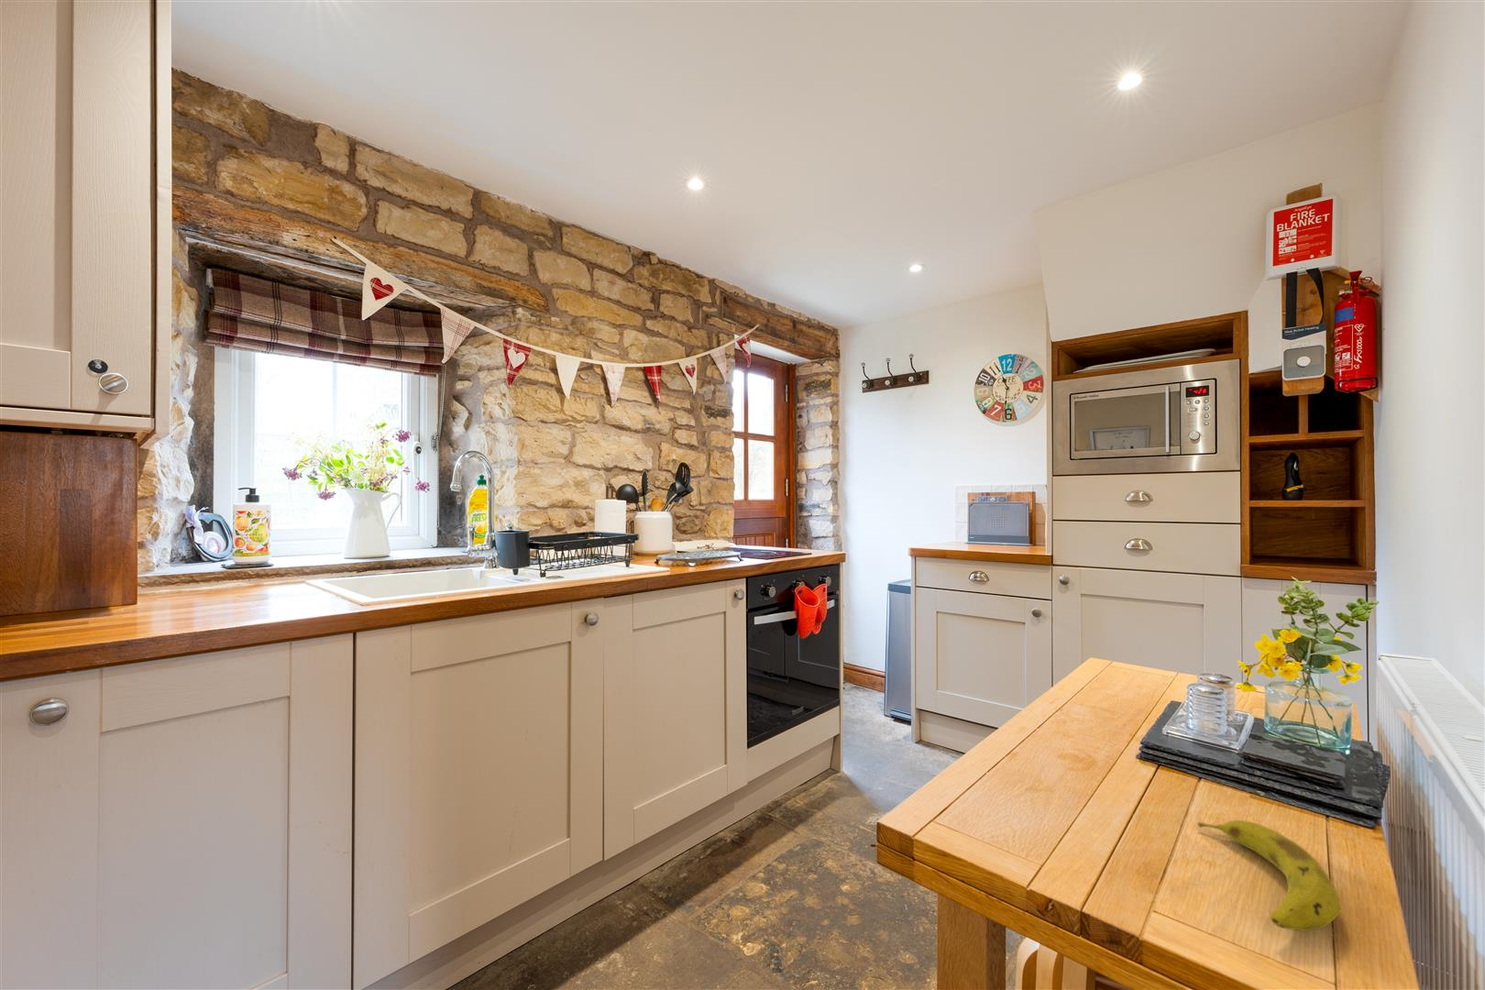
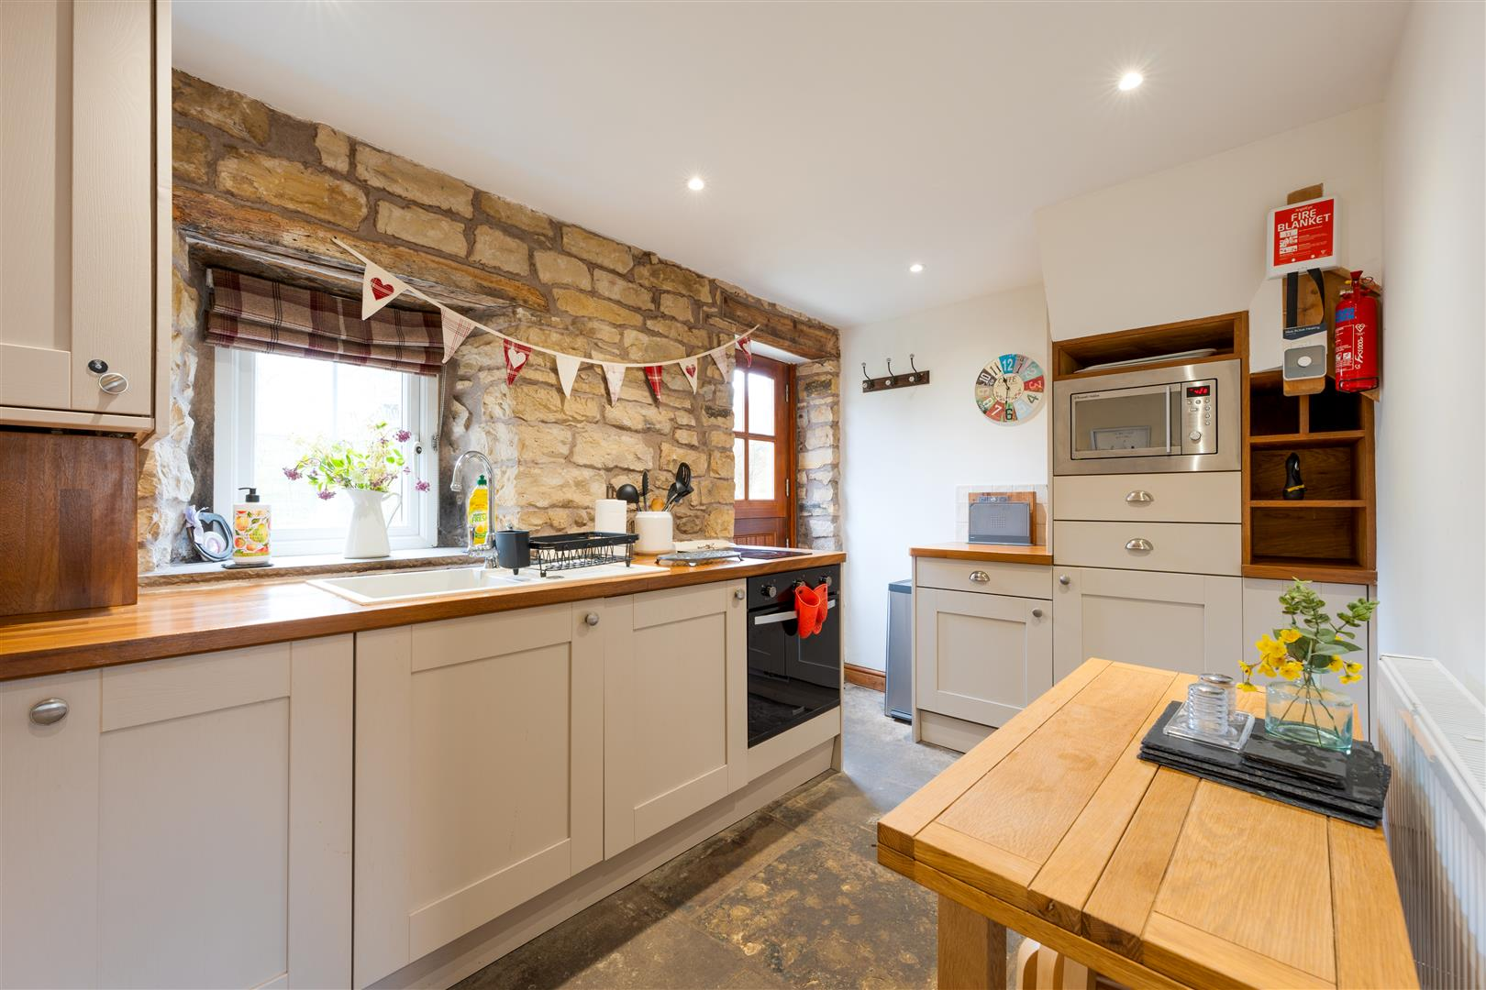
- fruit (1273, 864)
